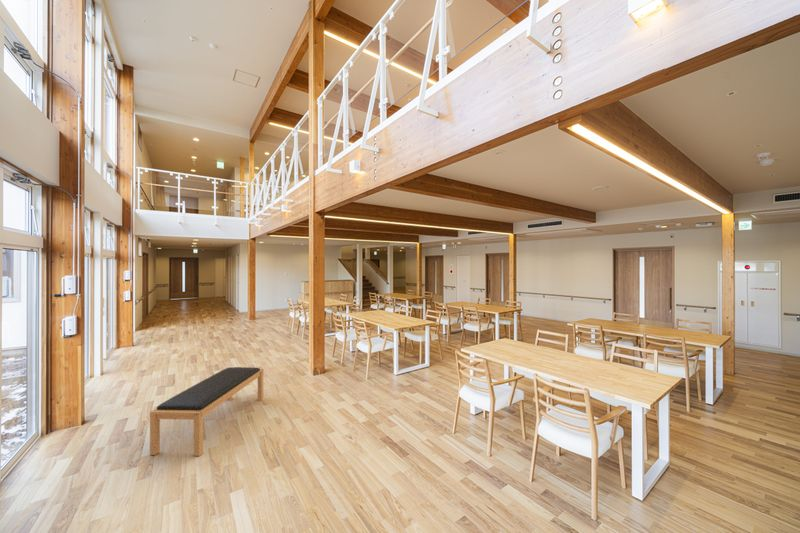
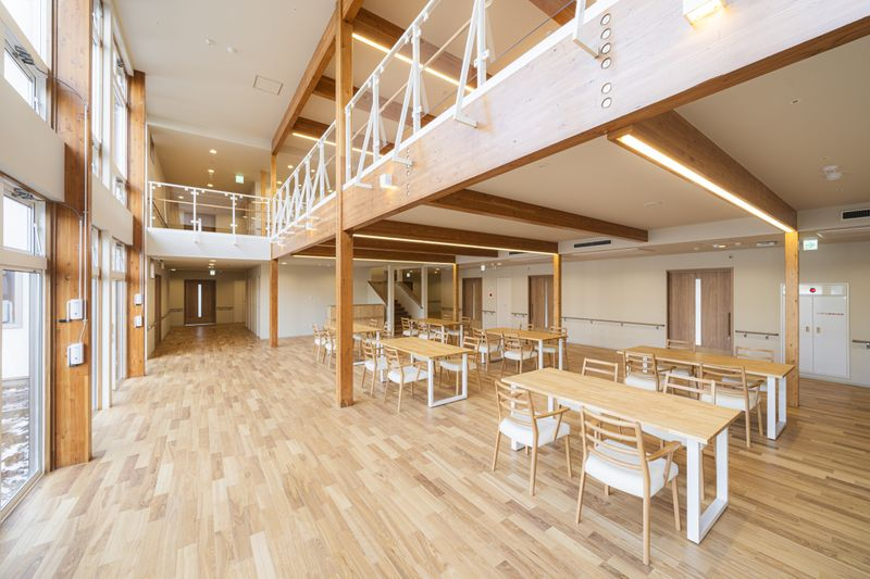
- bench (216, 402)
